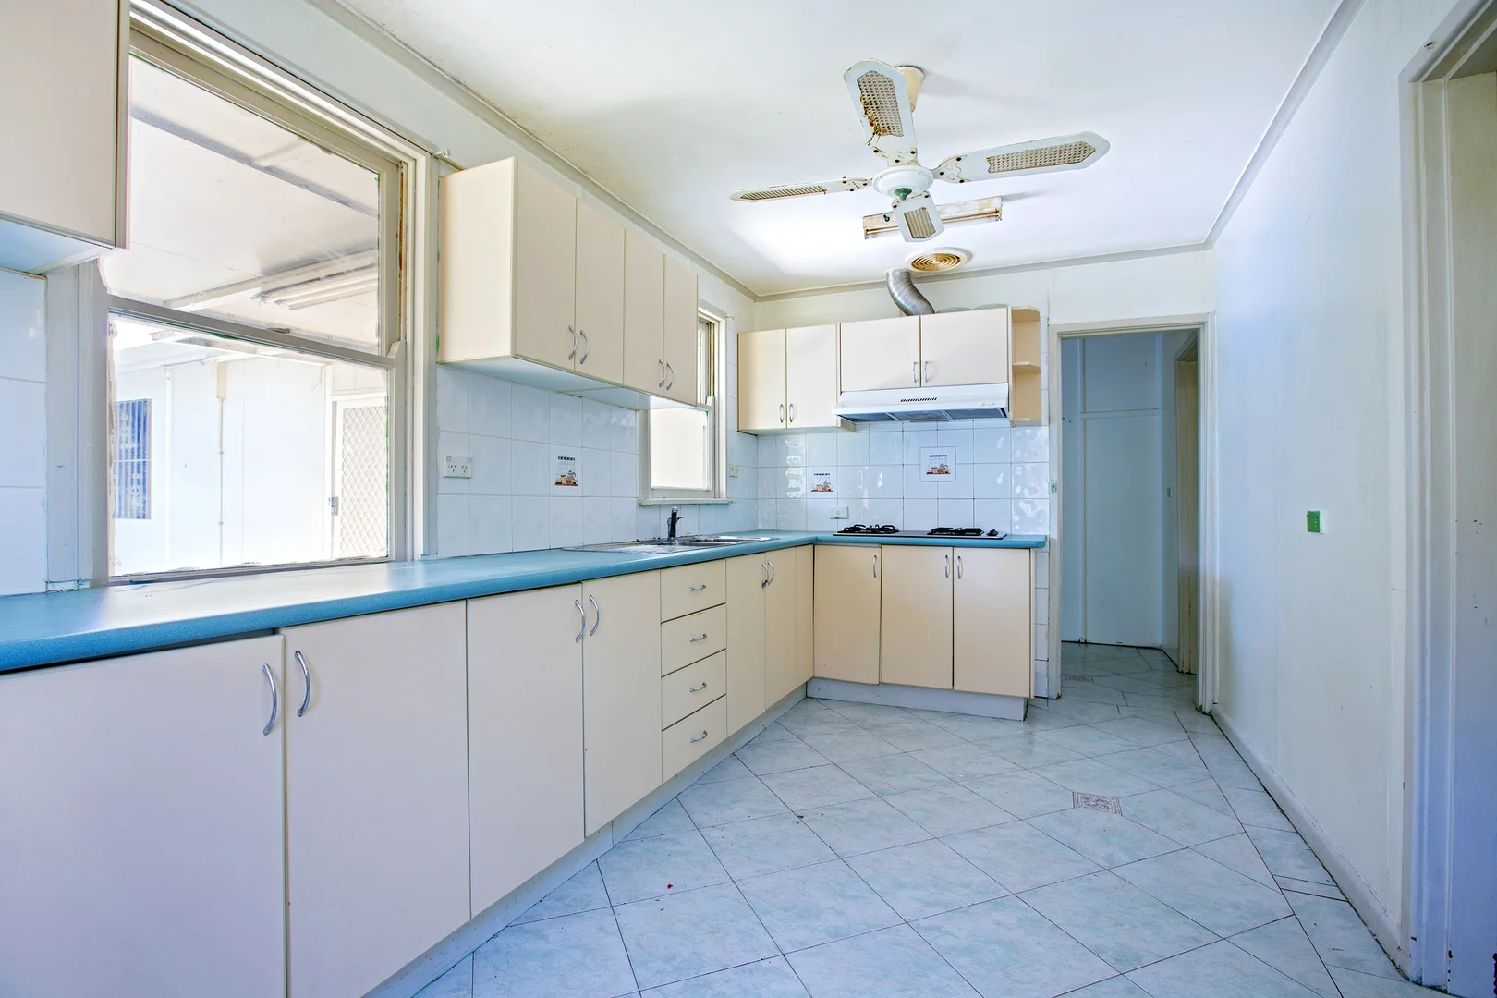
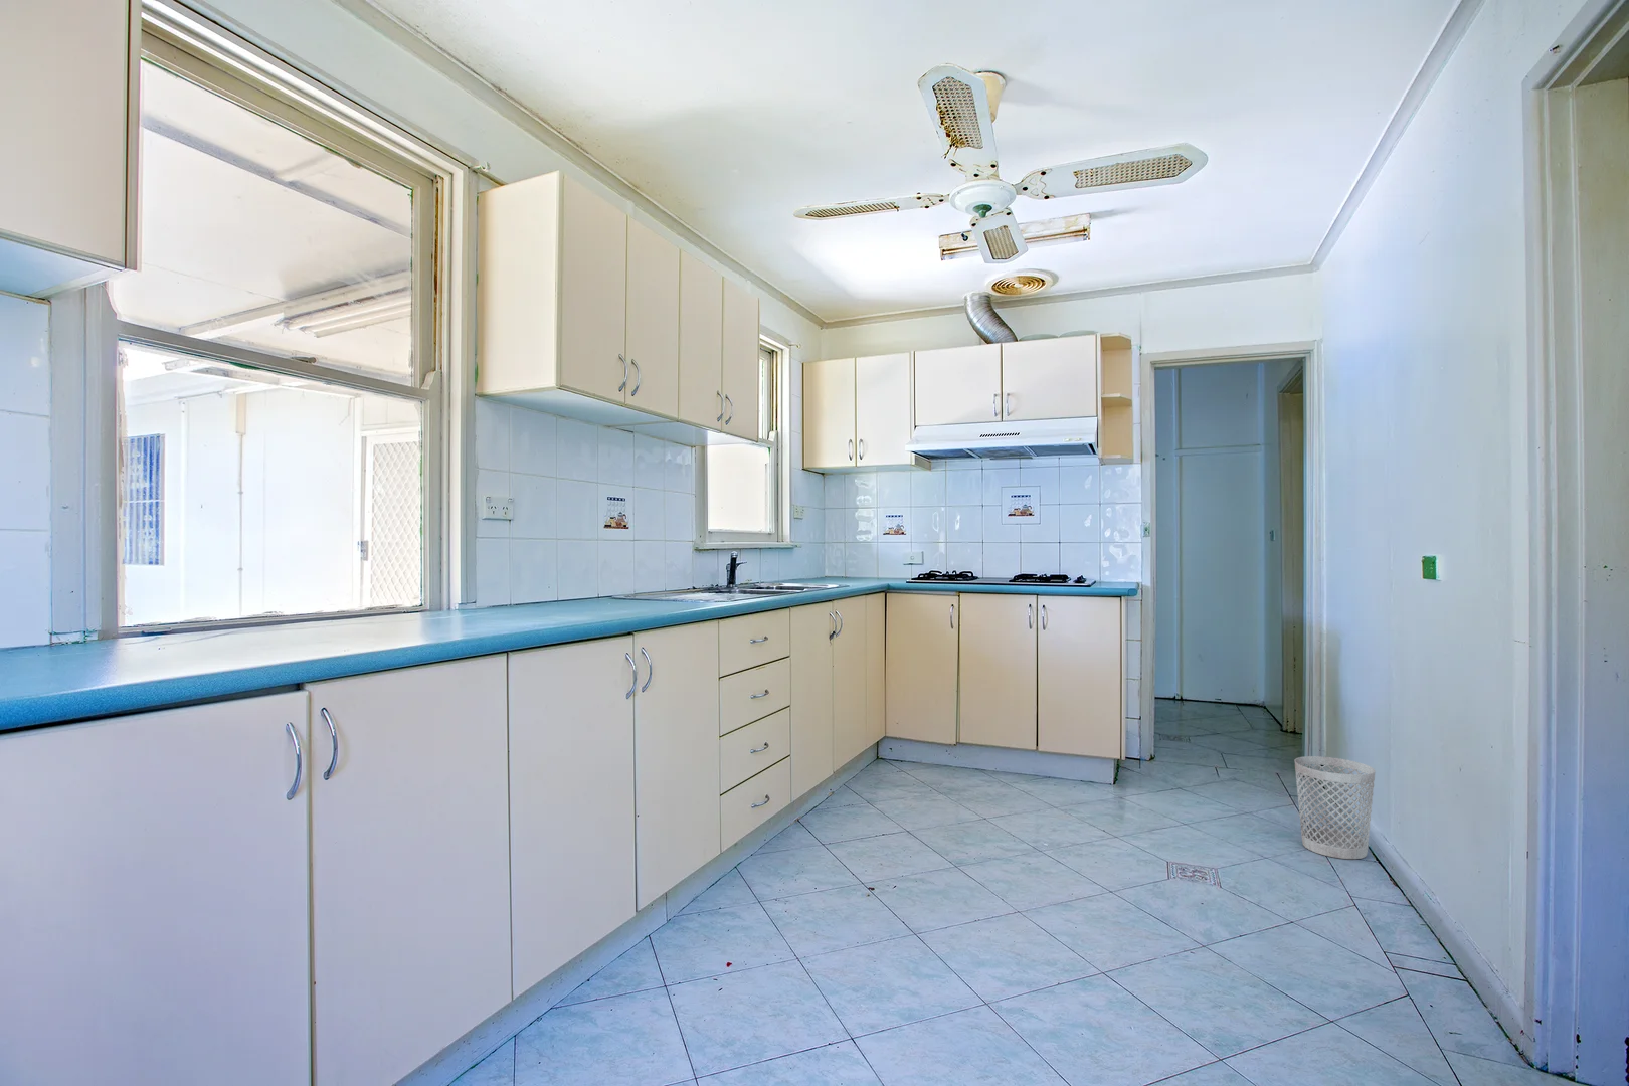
+ wastebasket (1334, 806)
